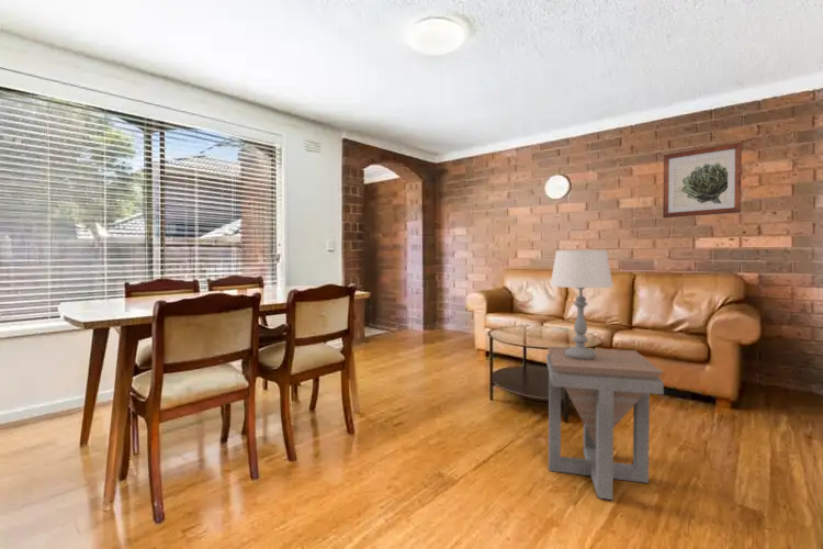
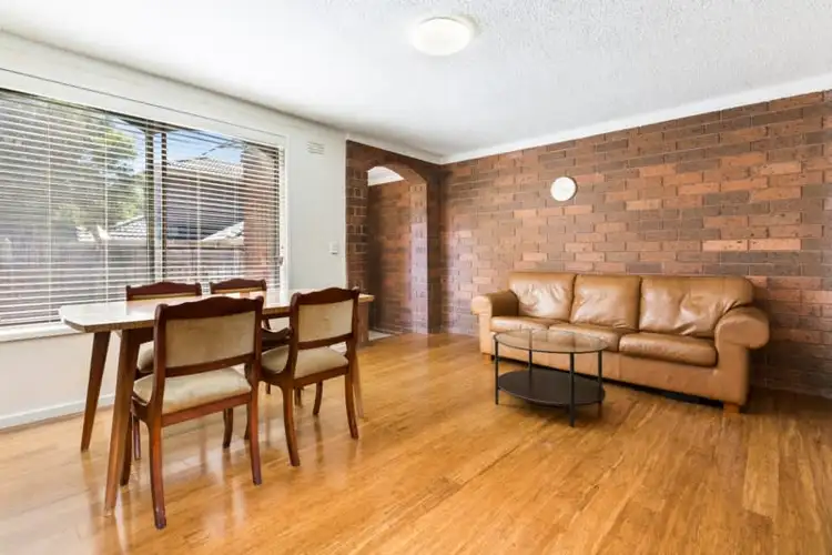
- table lamp (580, 303)
- side table (596, 415)
- wall art (700, 182)
